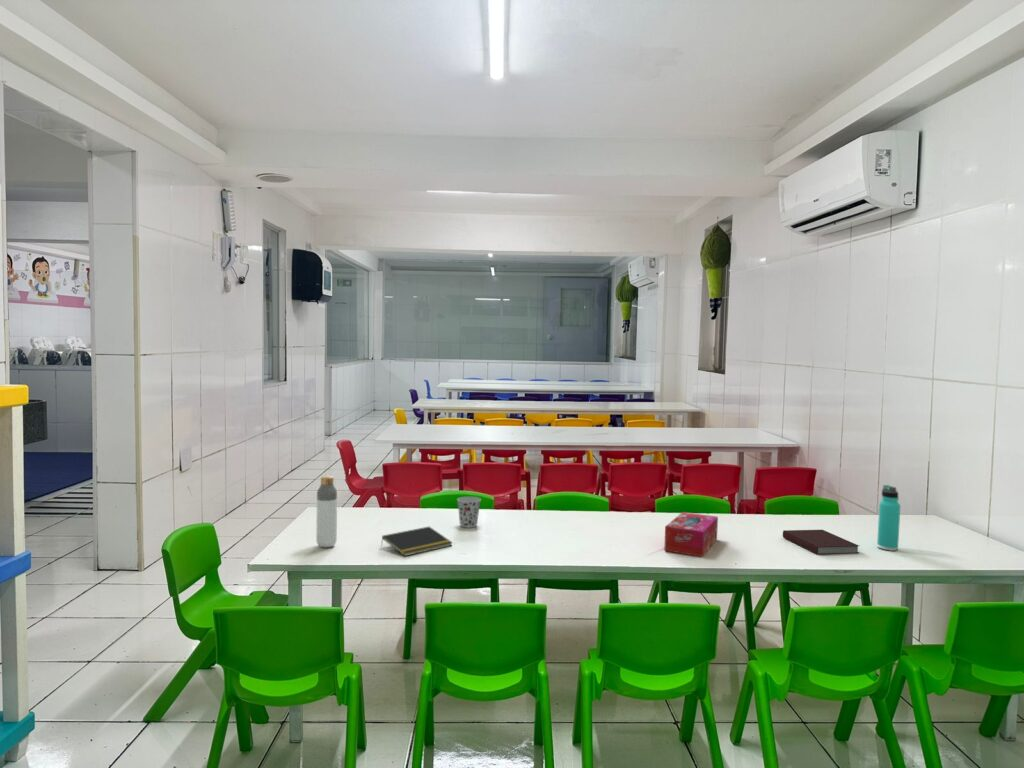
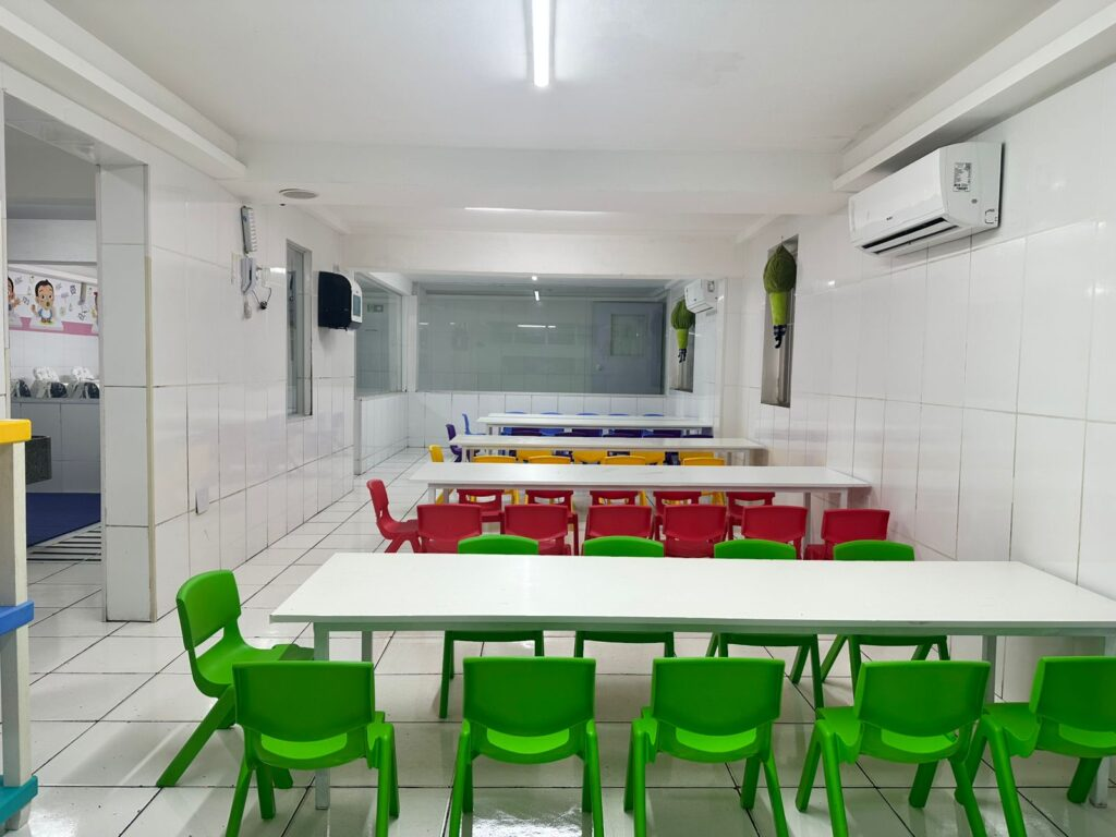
- notebook (819, 541)
- thermos bottle (889, 517)
- cup (468, 512)
- bottle (326, 511)
- notepad (417, 540)
- tissue box (691, 533)
